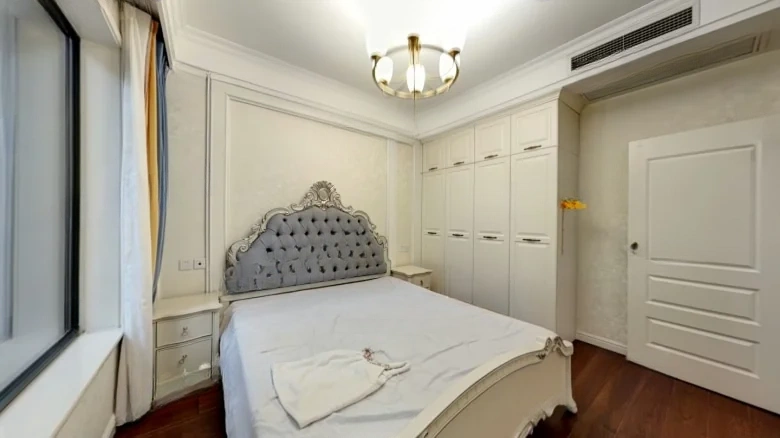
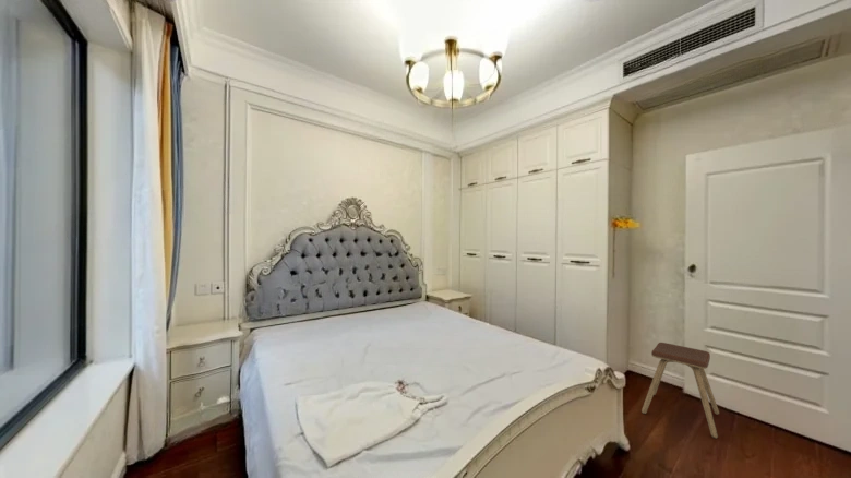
+ music stool (695, 378)
